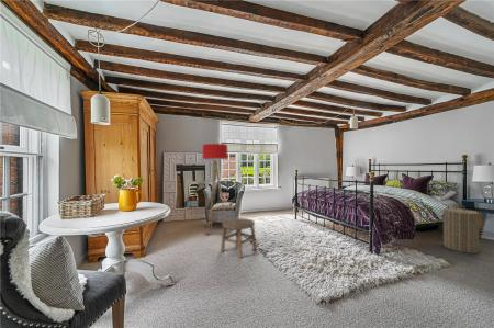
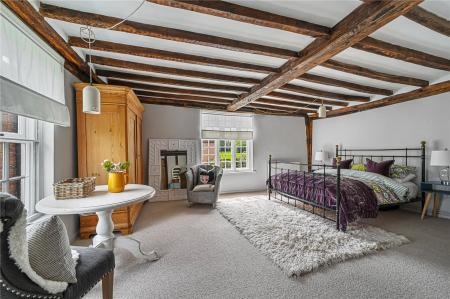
- floor lamp (215, 189)
- stool (238, 236)
- laundry hamper (460, 226)
